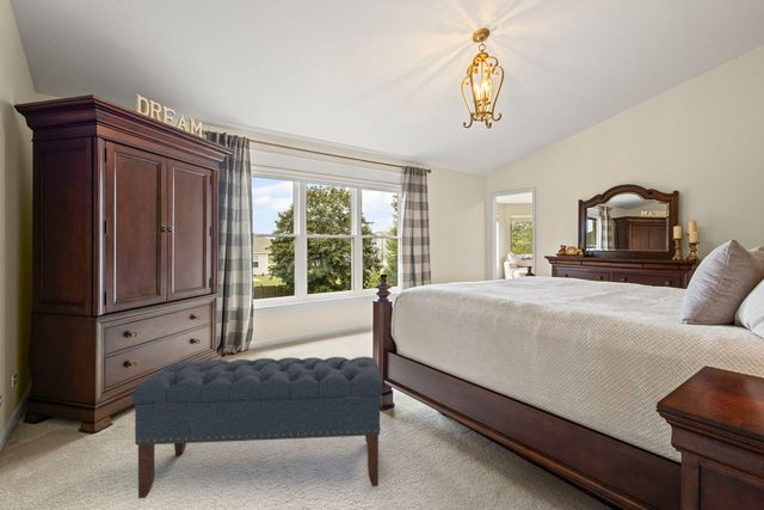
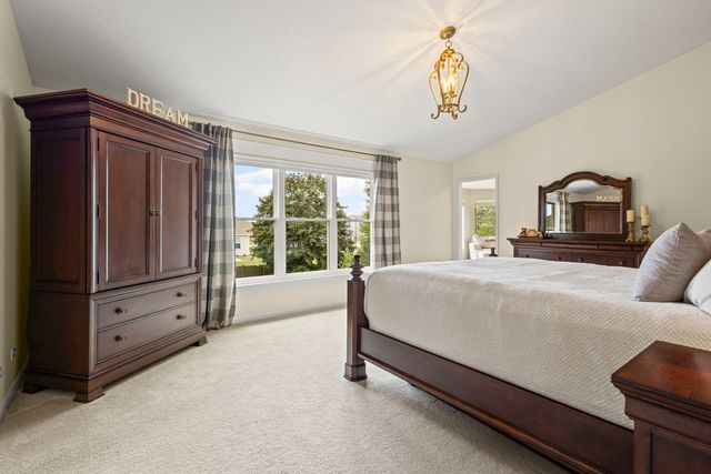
- bench (270, 416)
